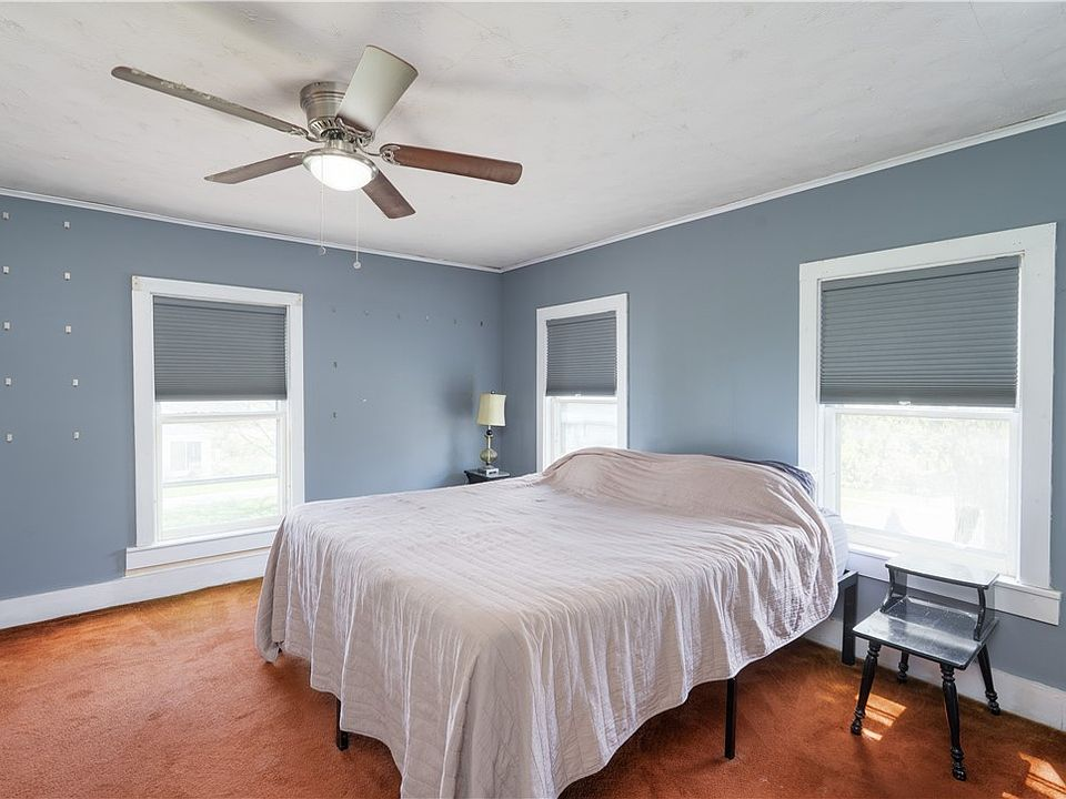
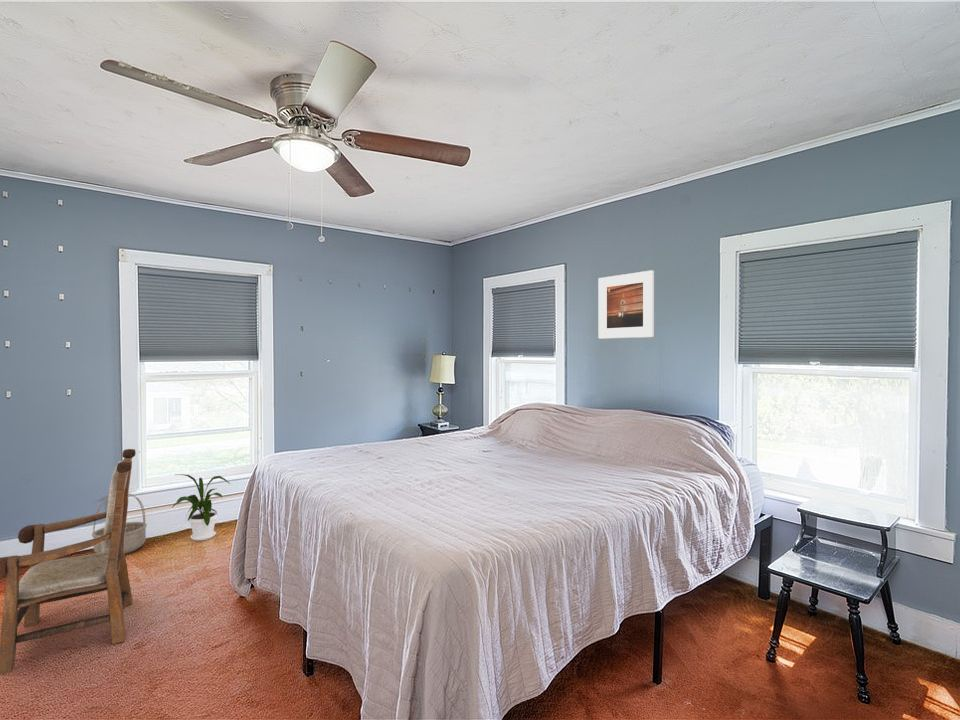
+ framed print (624, 306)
+ basket (126, 522)
+ house plant (200, 504)
+ armchair (73, 545)
